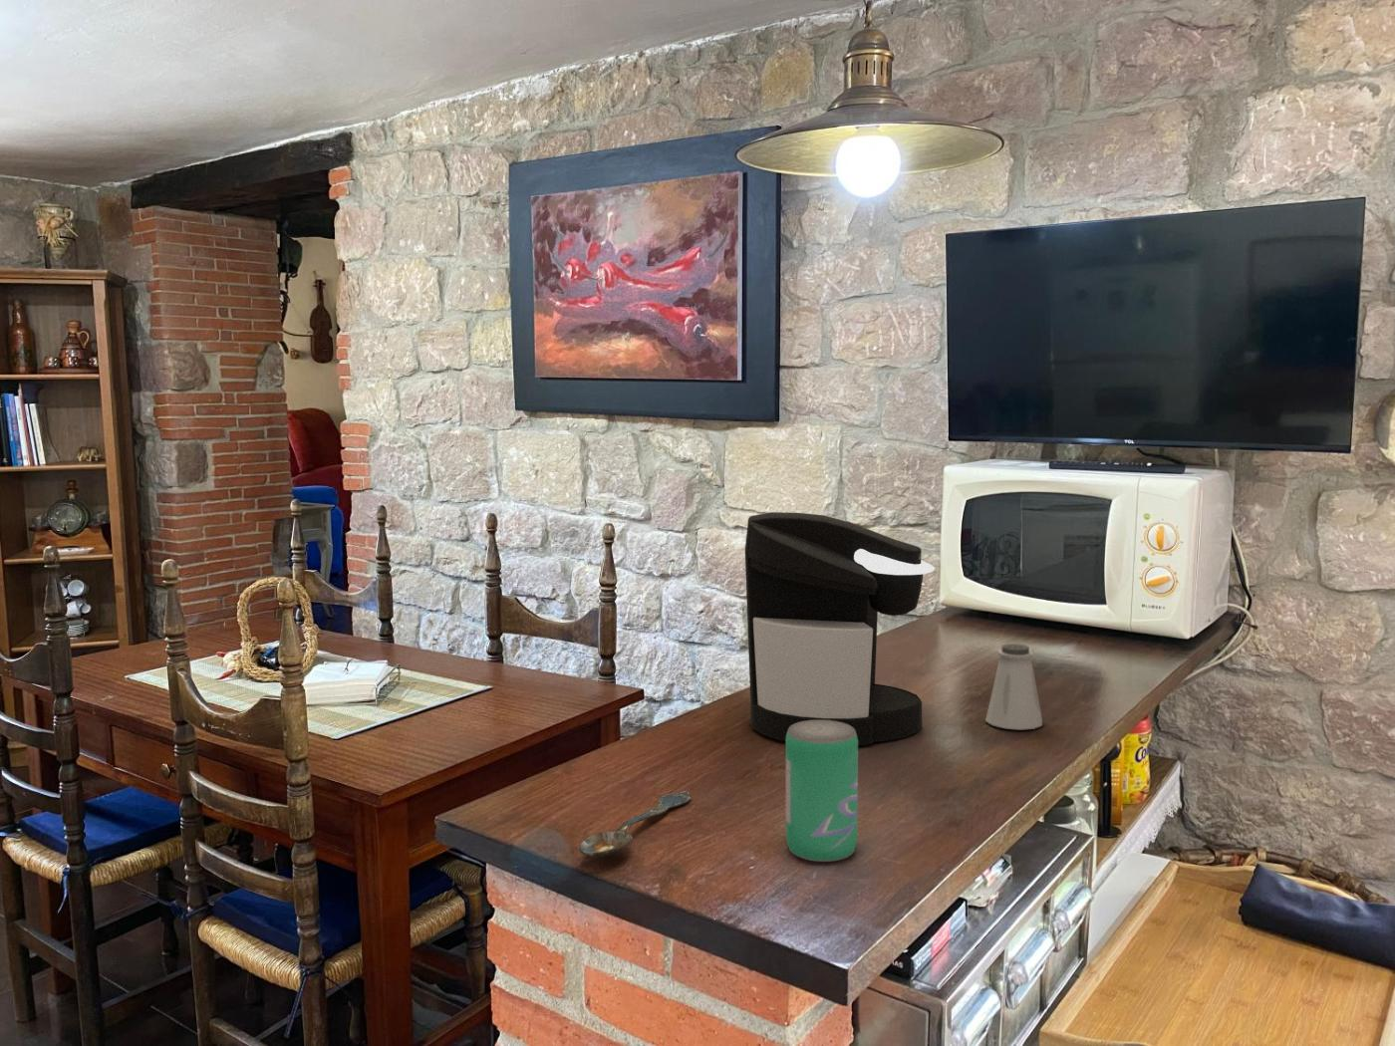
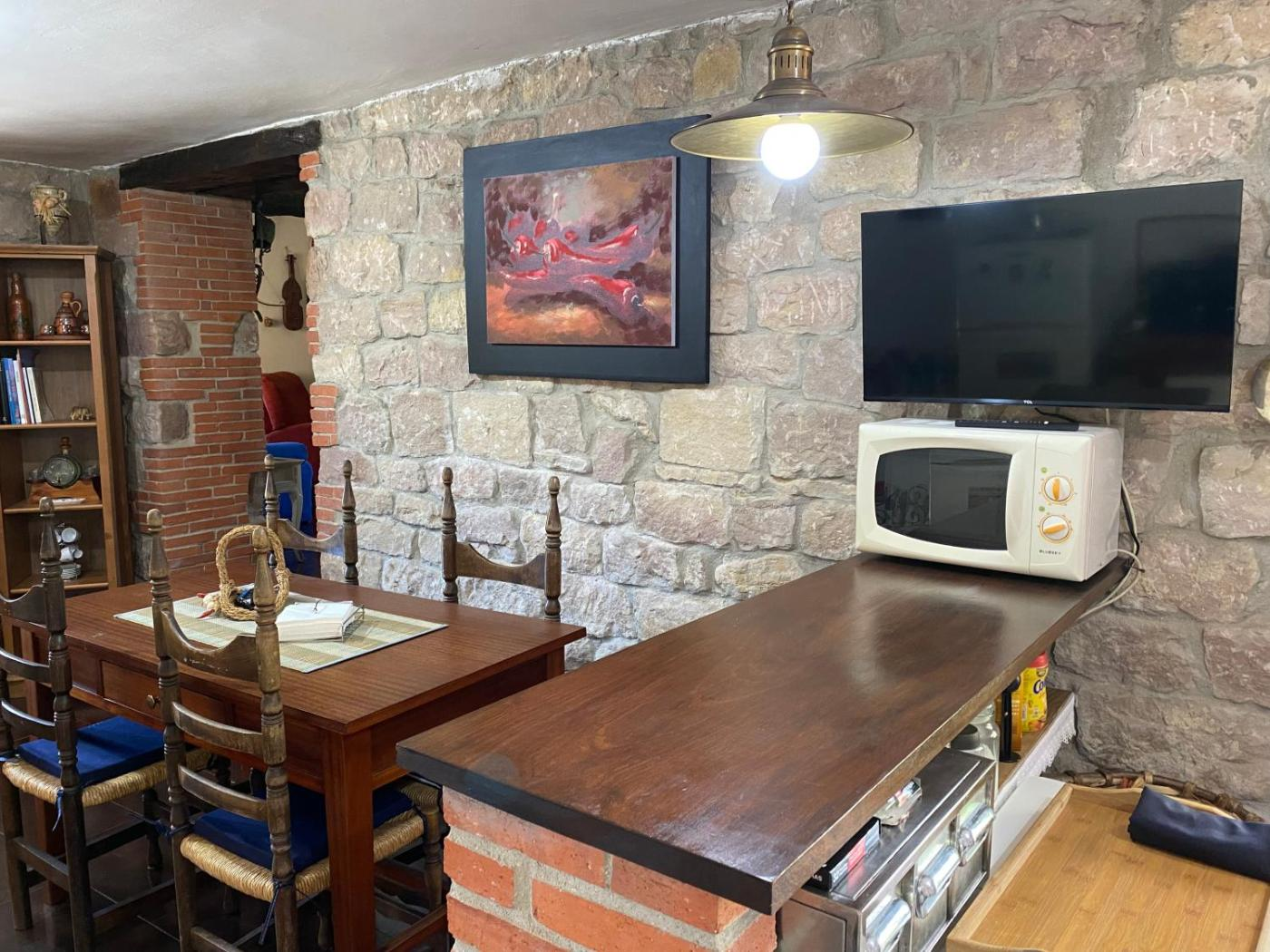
- saltshaker (1014, 683)
- spoon (639, 820)
- coffee maker (838, 620)
- beverage can (821, 789)
